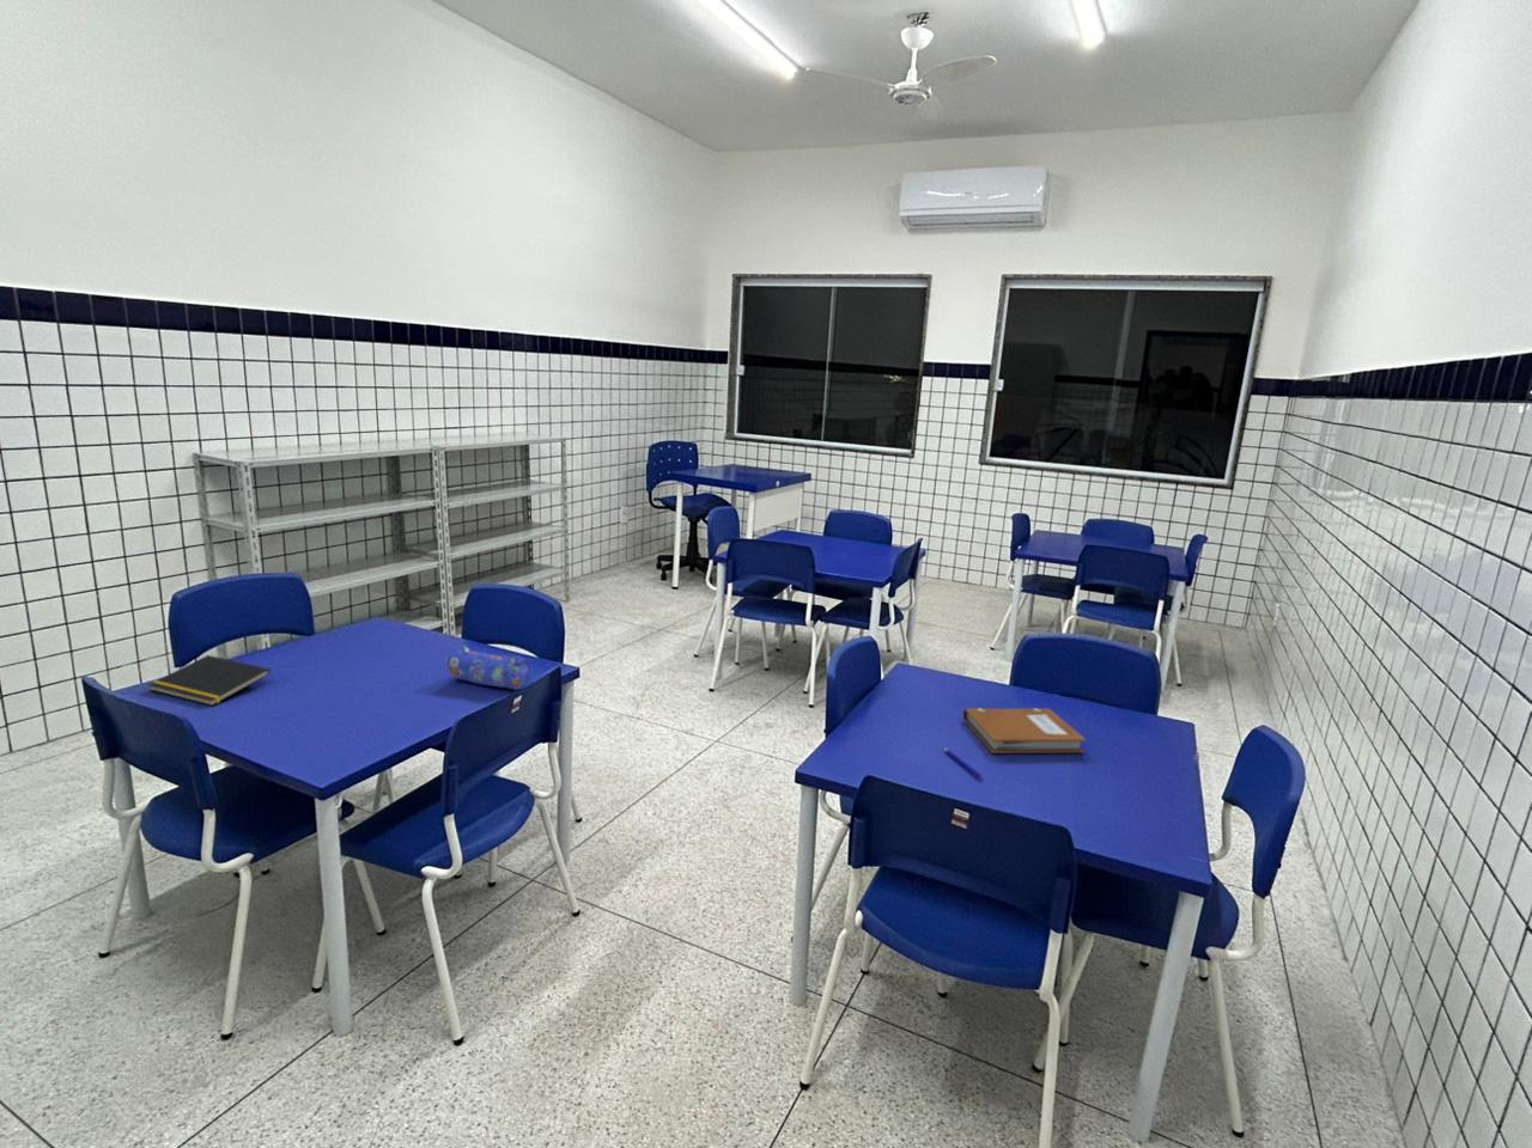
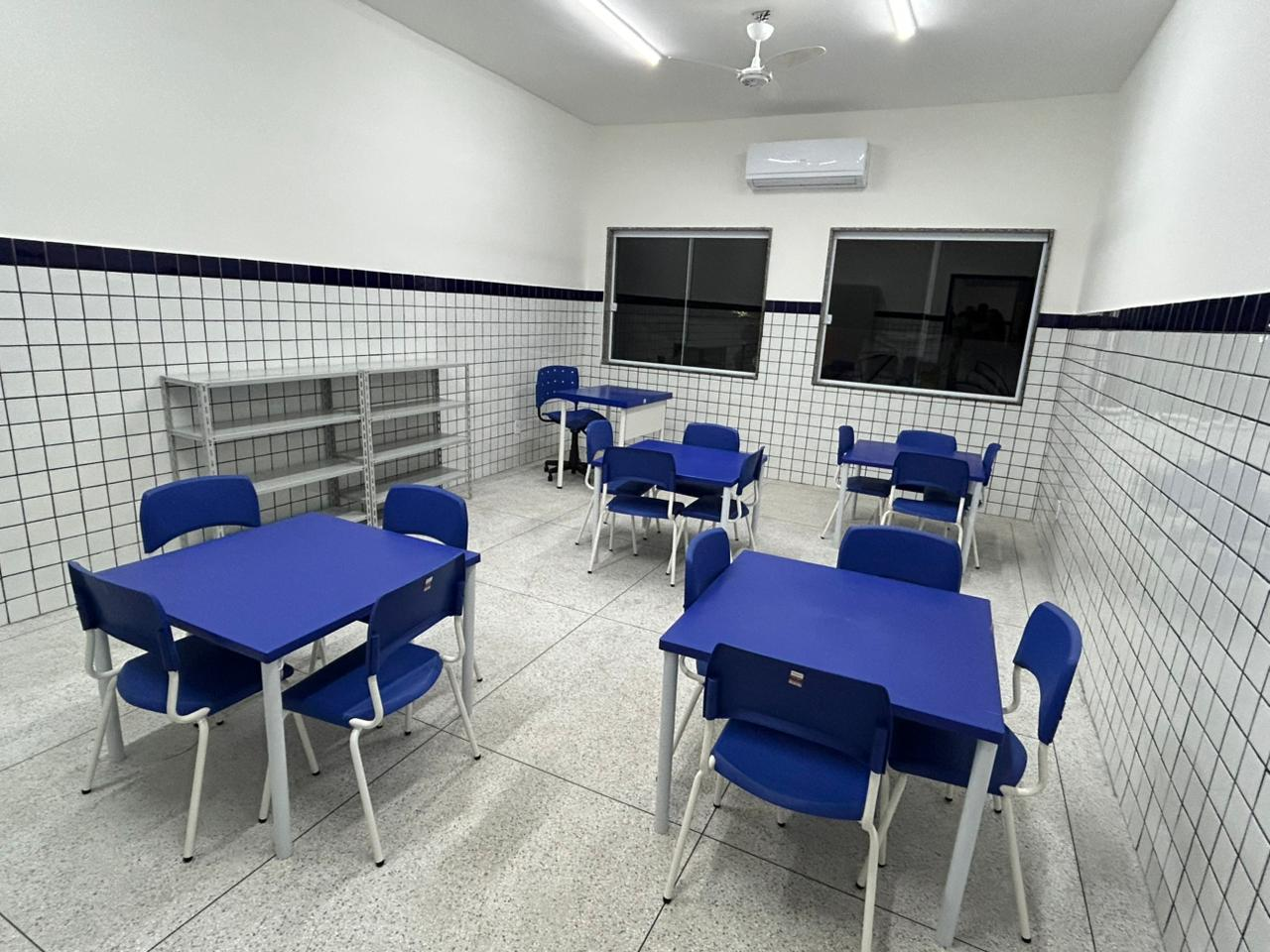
- notebook (1023, 728)
- pencil case (489, 666)
- pen (961, 762)
- notepad (210, 678)
